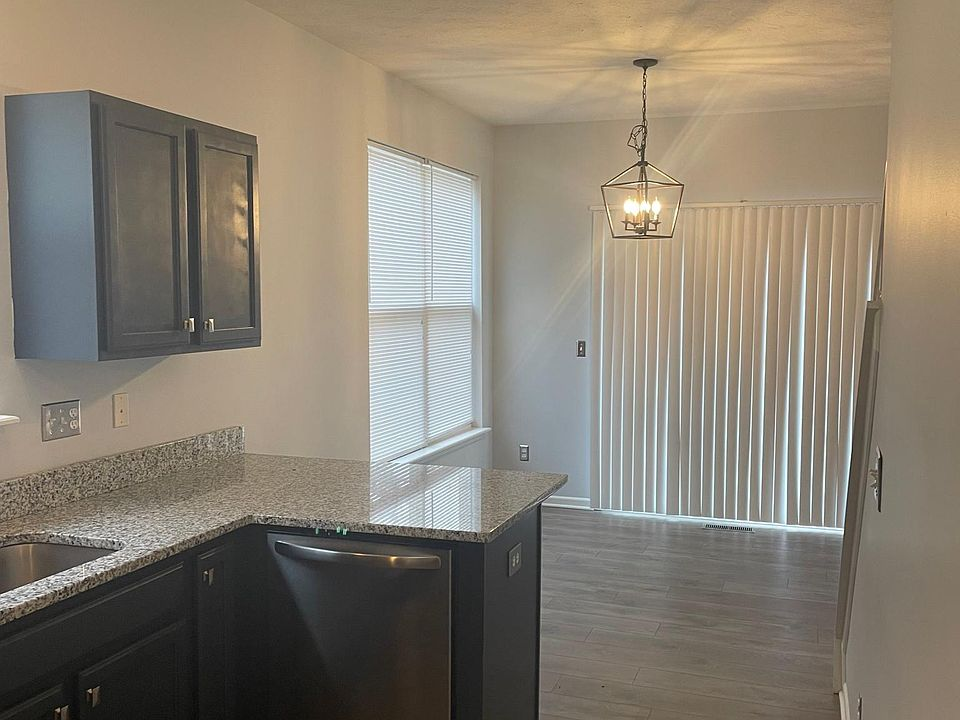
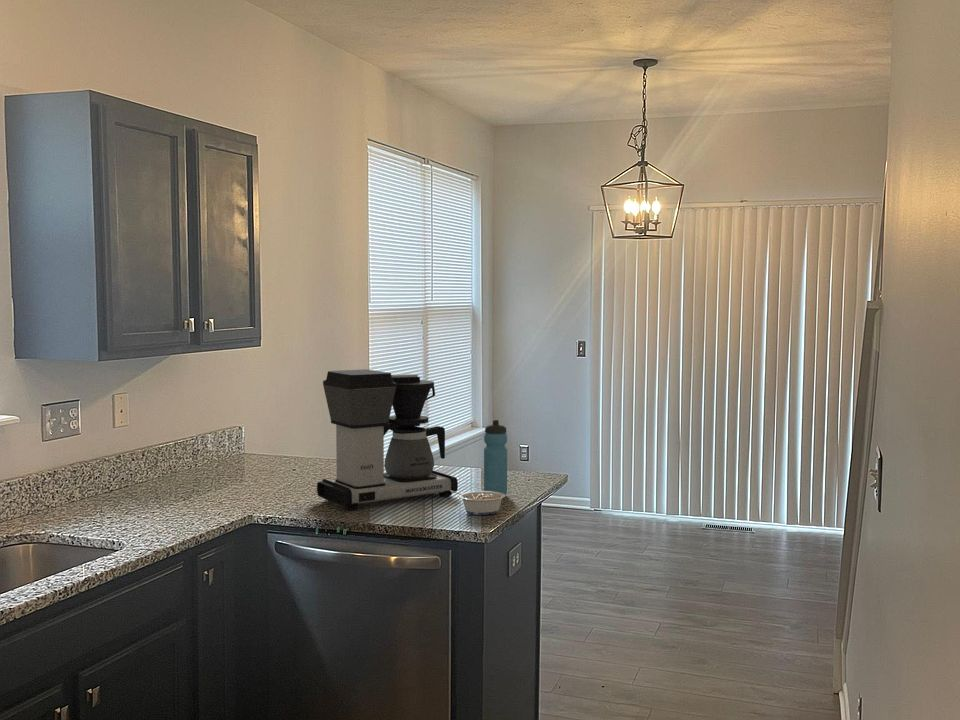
+ water bottle (495, 457)
+ legume (480, 502)
+ coffee maker (386, 432)
